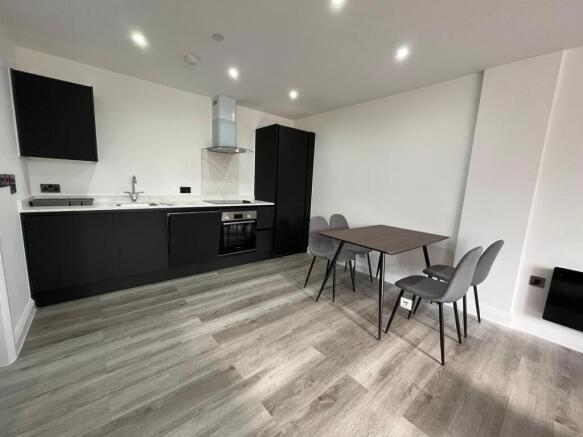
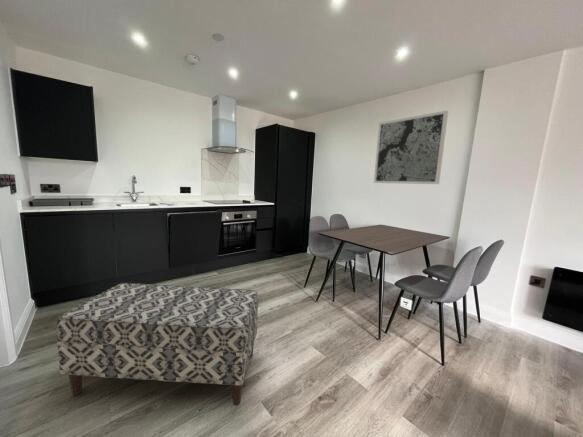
+ wall art (406, 151)
+ bench (172, 337)
